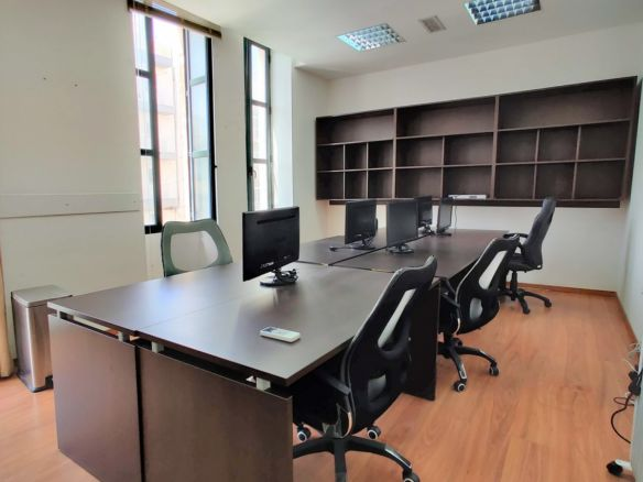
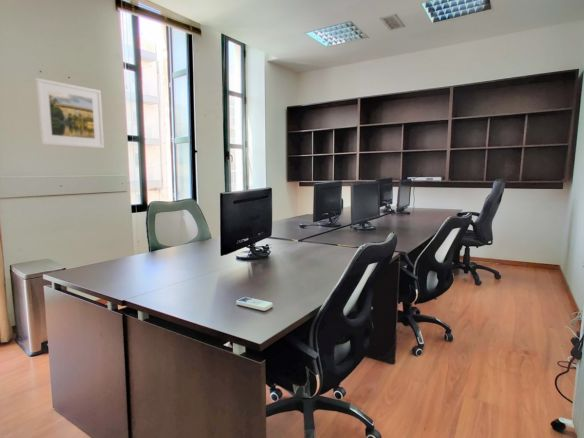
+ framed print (72, 115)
